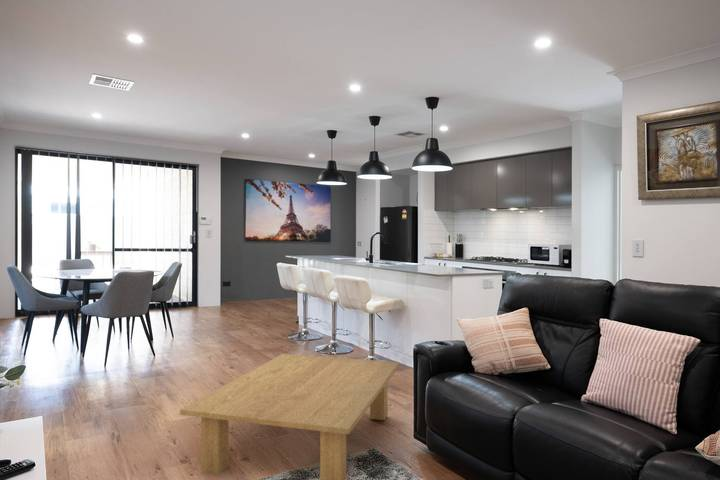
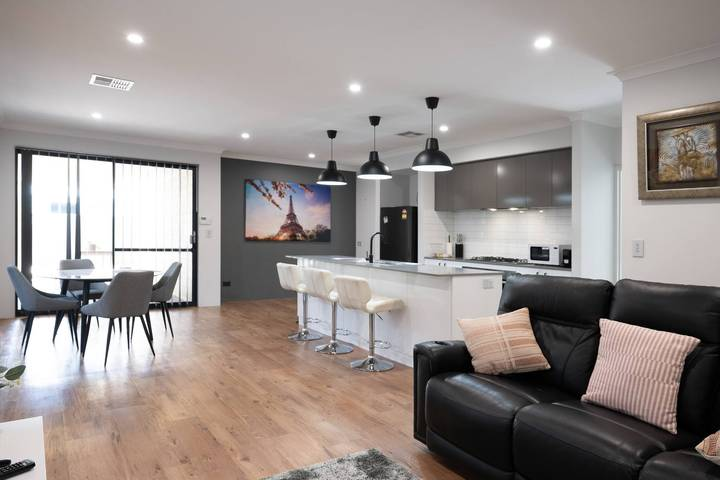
- coffee table (307, 411)
